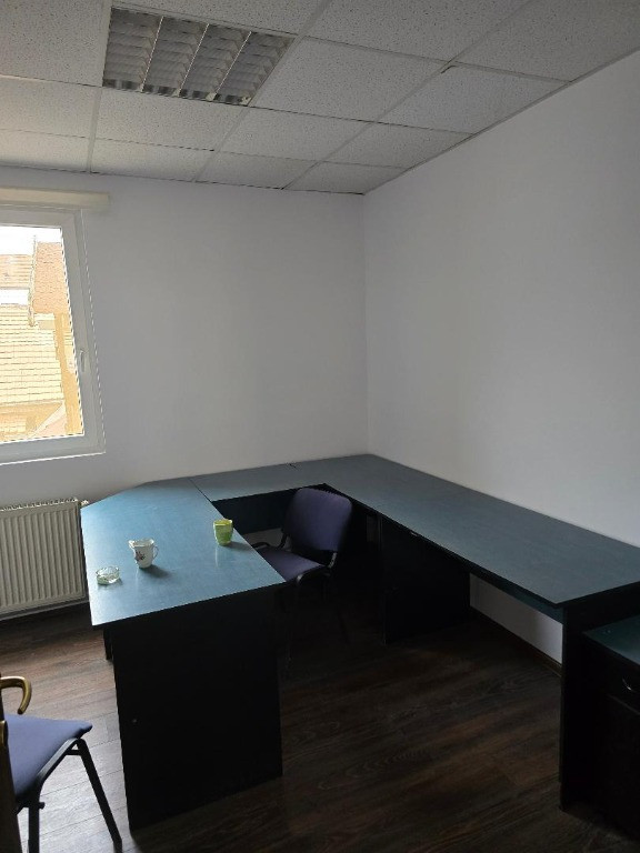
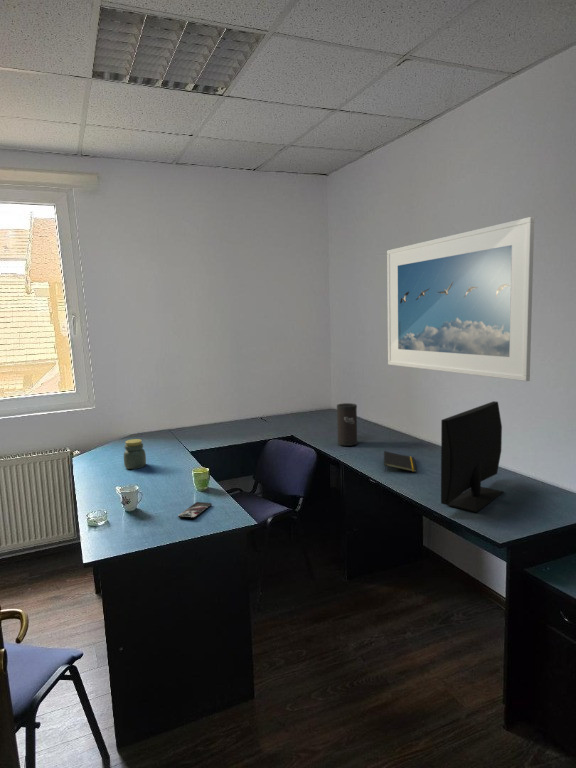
+ jar (134, 453)
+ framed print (446, 305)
+ notepad (399, 461)
+ smartphone (195, 510)
+ monitor (476, 455)
+ speaker (347, 424)
